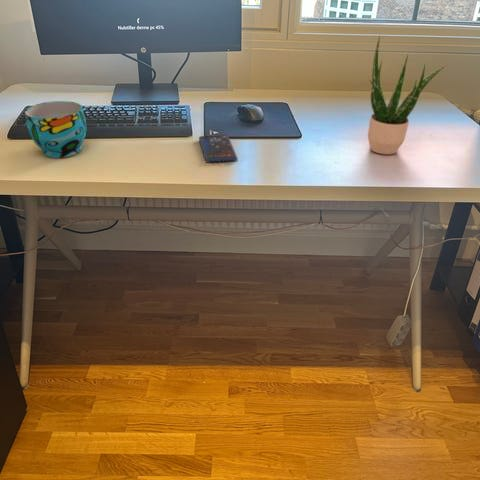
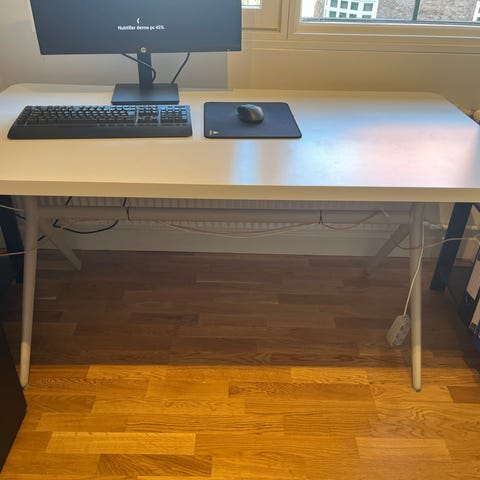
- potted plant (393, 99)
- smartphone (217, 148)
- cup (58, 129)
